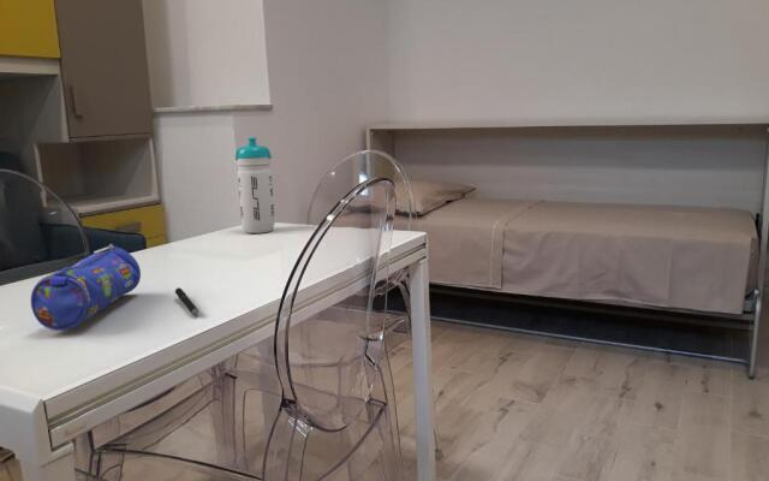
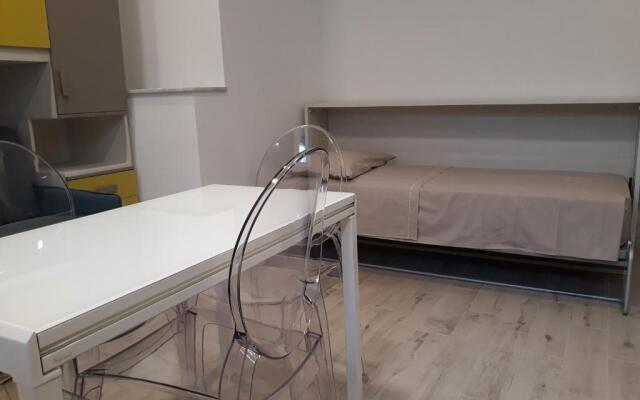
- pencil case (91, 283)
- water bottle (255, 184)
- pen (186, 301)
